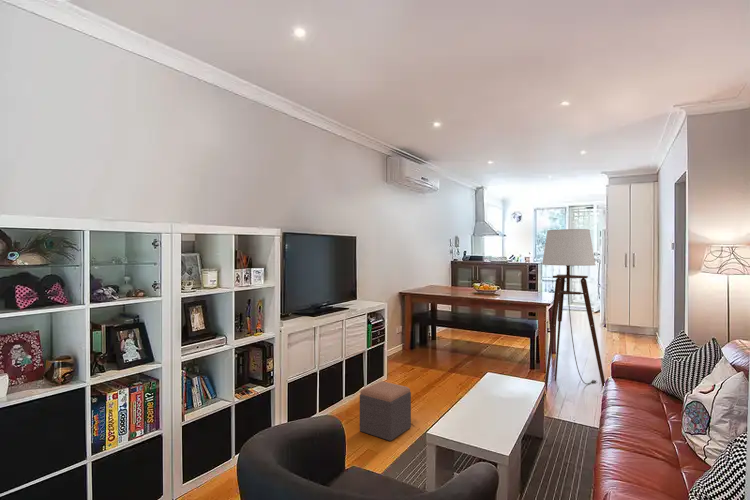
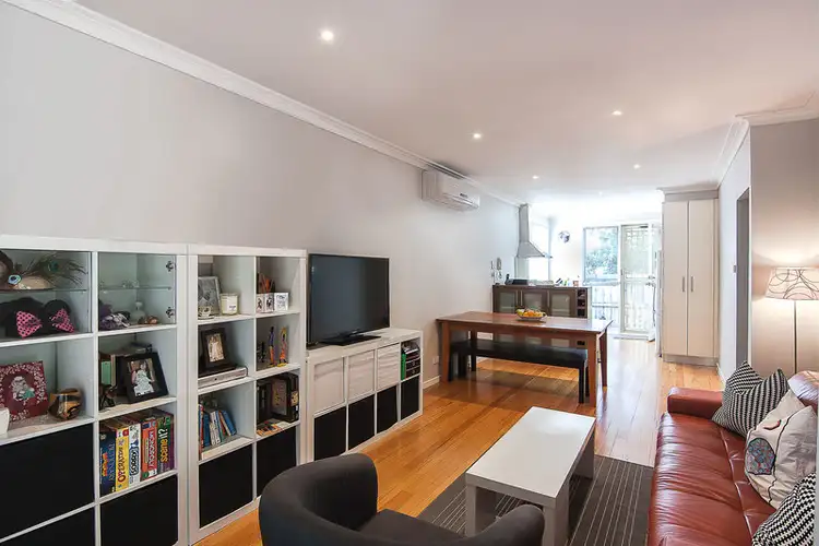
- footstool (385, 408)
- floor lamp (569, 309)
